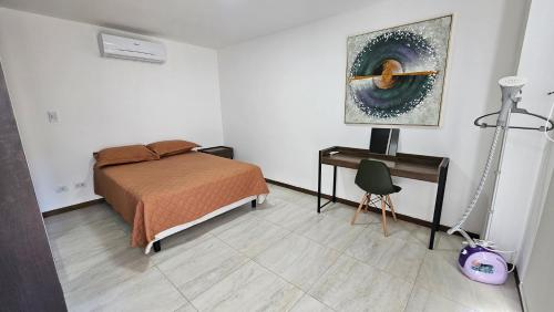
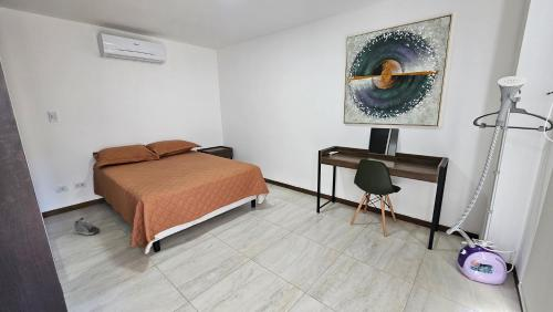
+ sneaker (85, 225)
